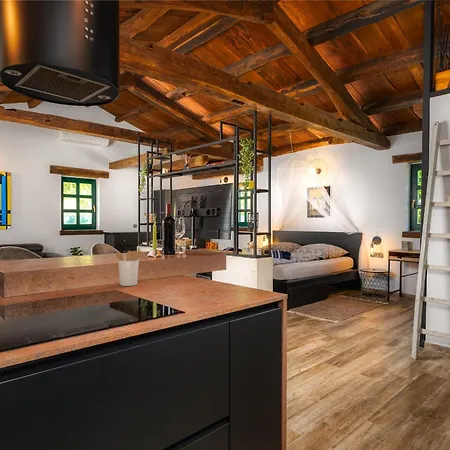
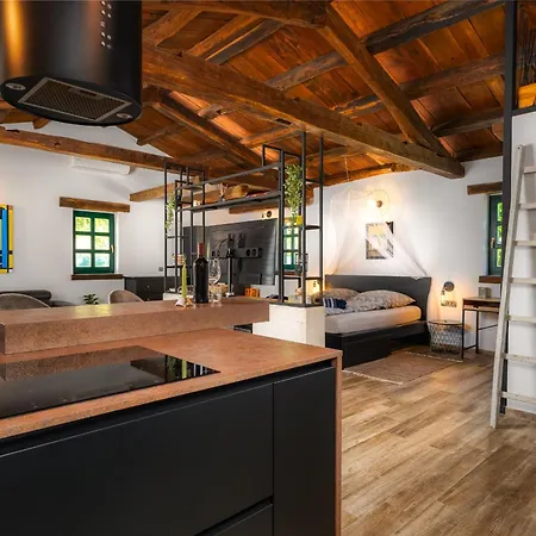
- utensil holder (130, 266)
